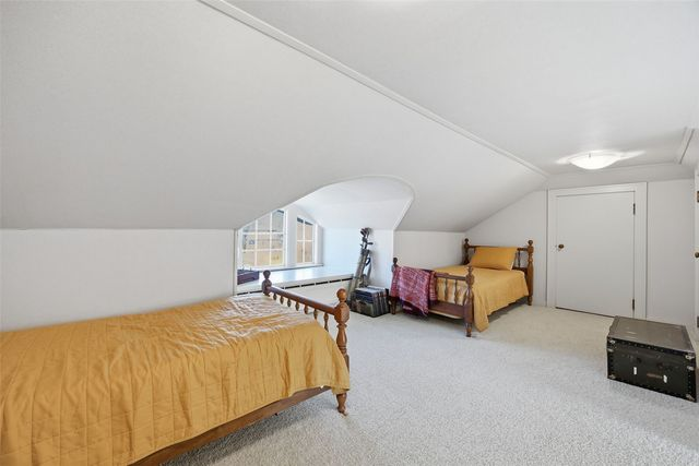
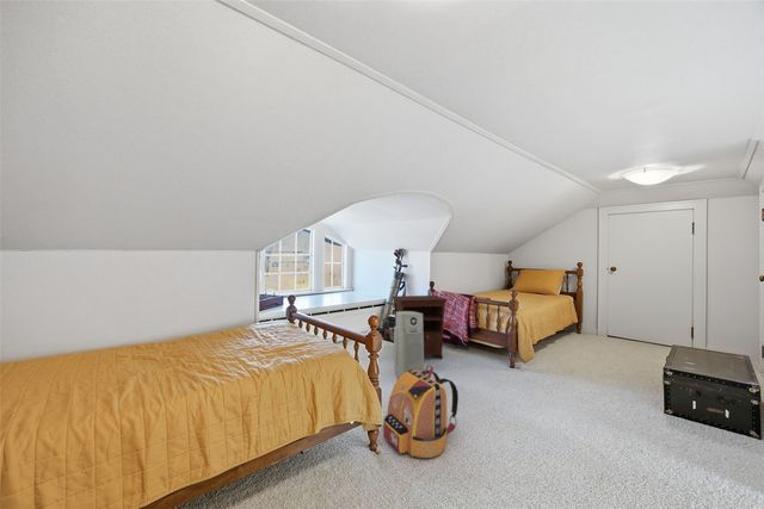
+ air purifier (407, 343)
+ nightstand (423, 327)
+ backpack (419, 403)
